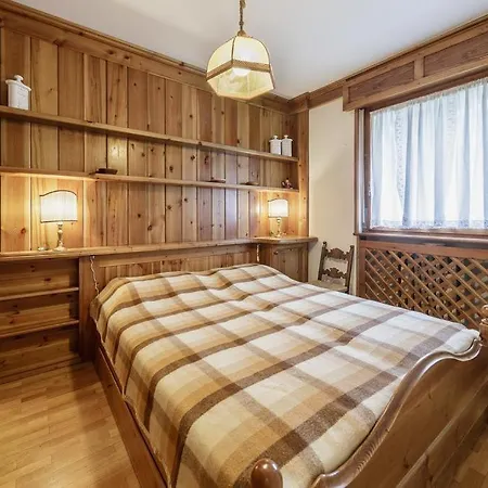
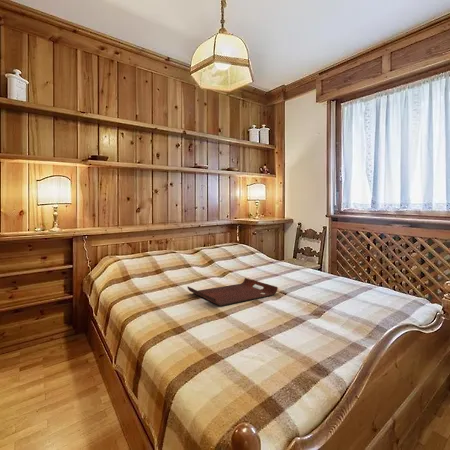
+ serving tray (232, 290)
